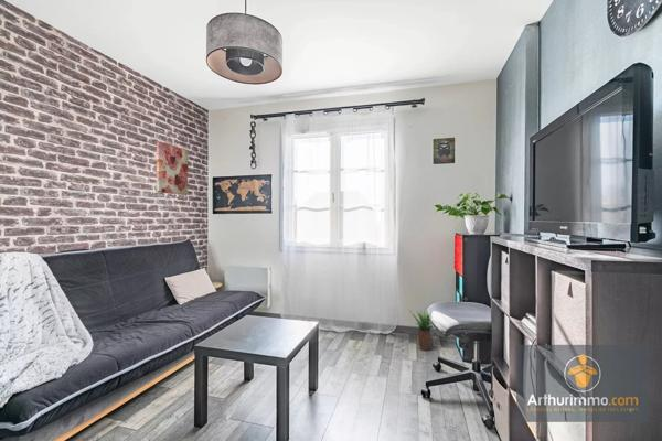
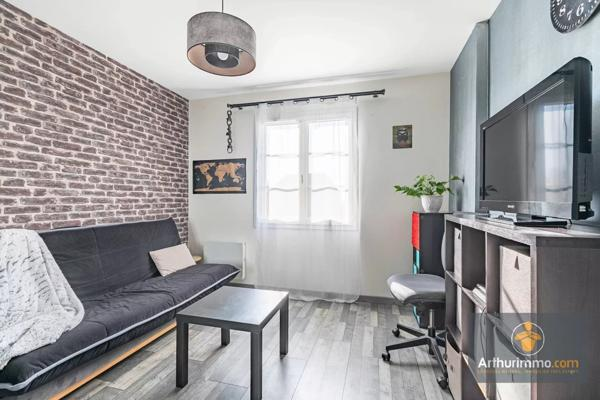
- wall art (172, 170)
- potted plant (426, 326)
